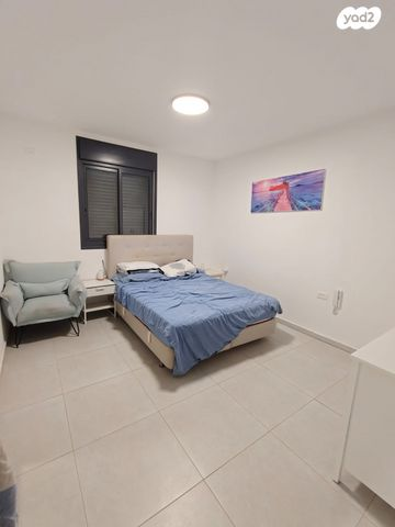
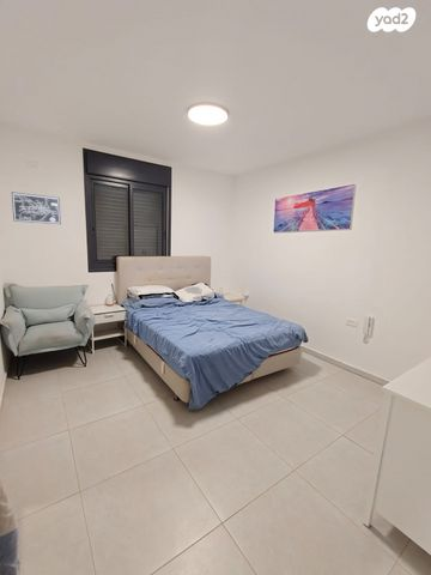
+ wall art (37, 208)
